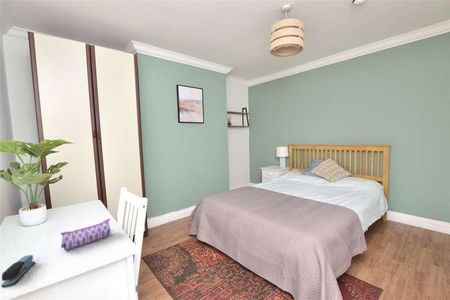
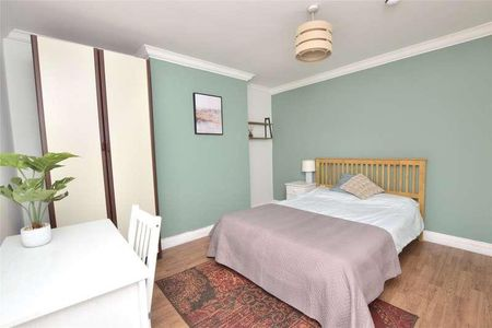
- stapler (18, 268)
- pencil case (86, 233)
